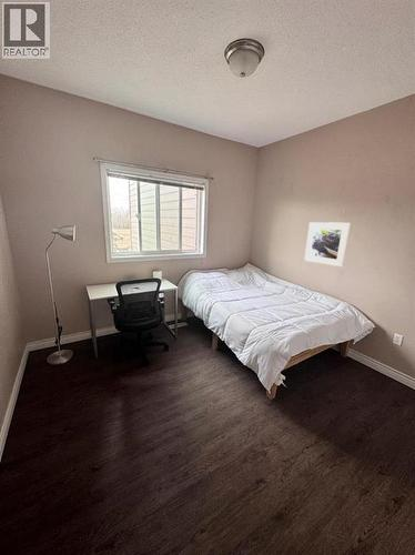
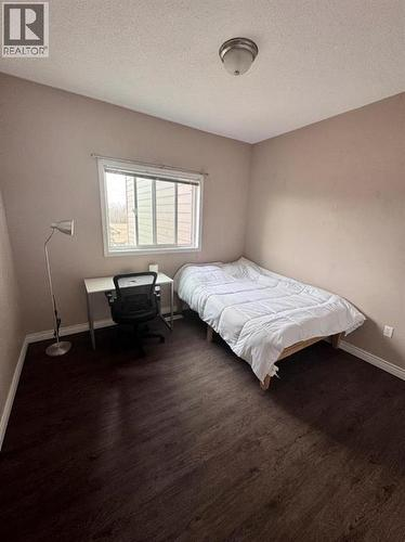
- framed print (325, 243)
